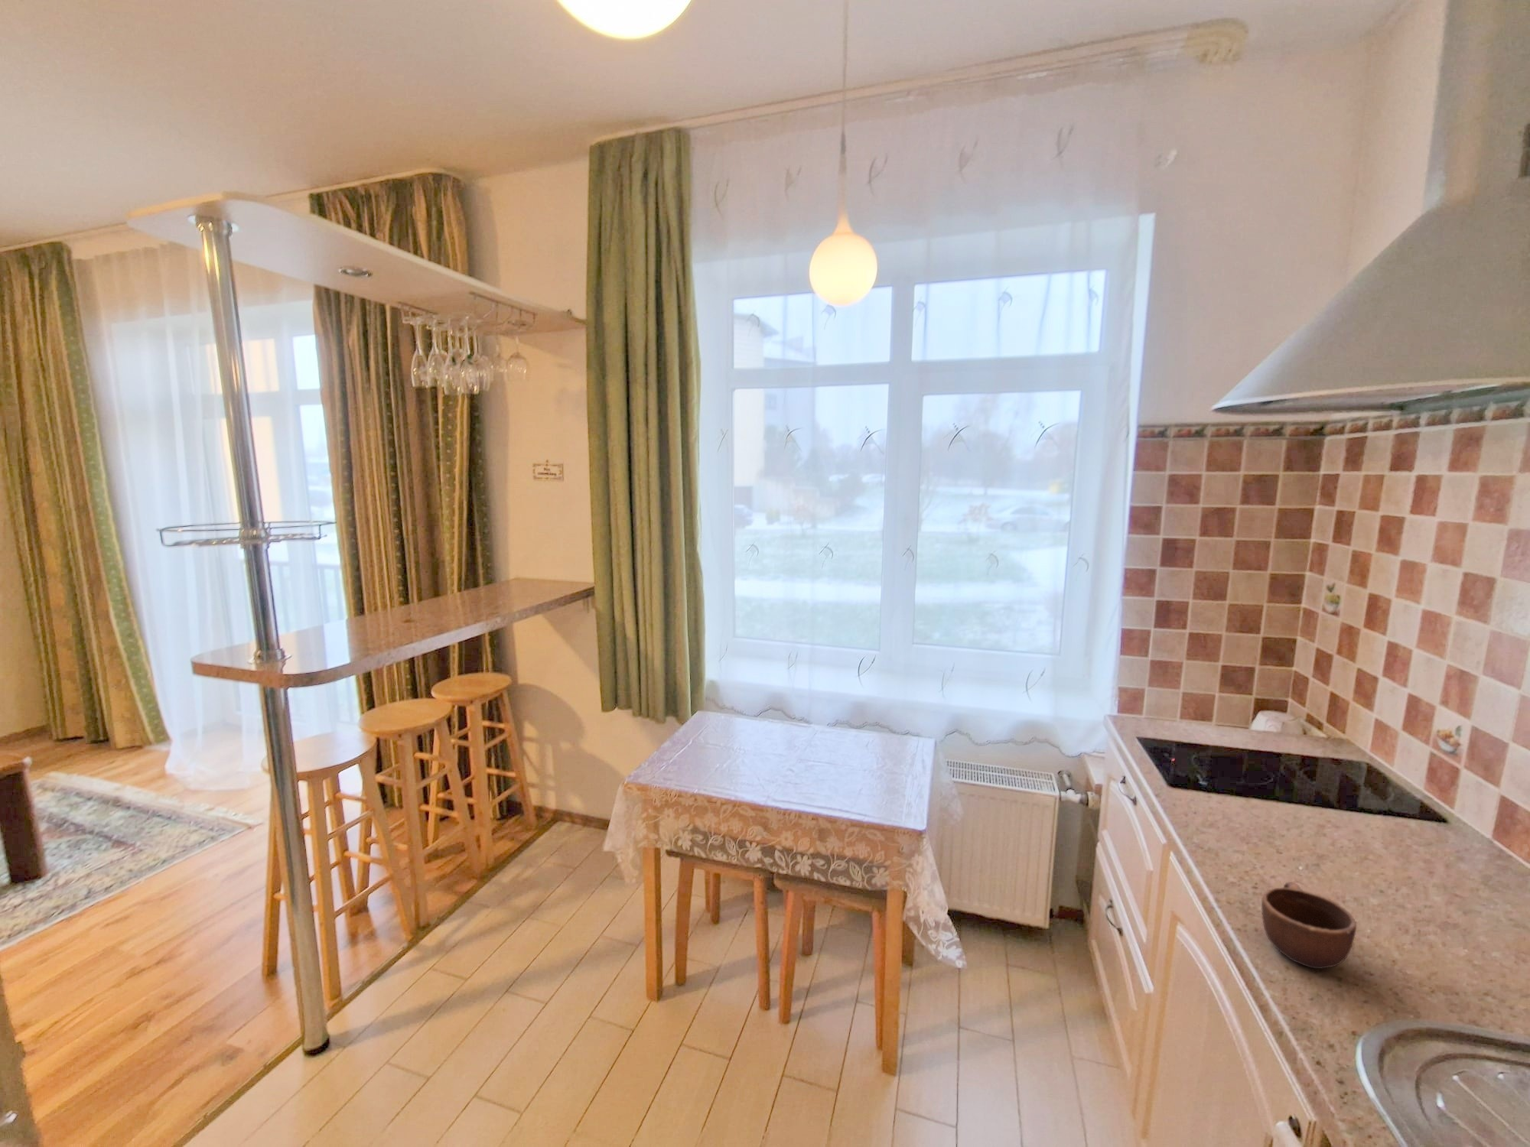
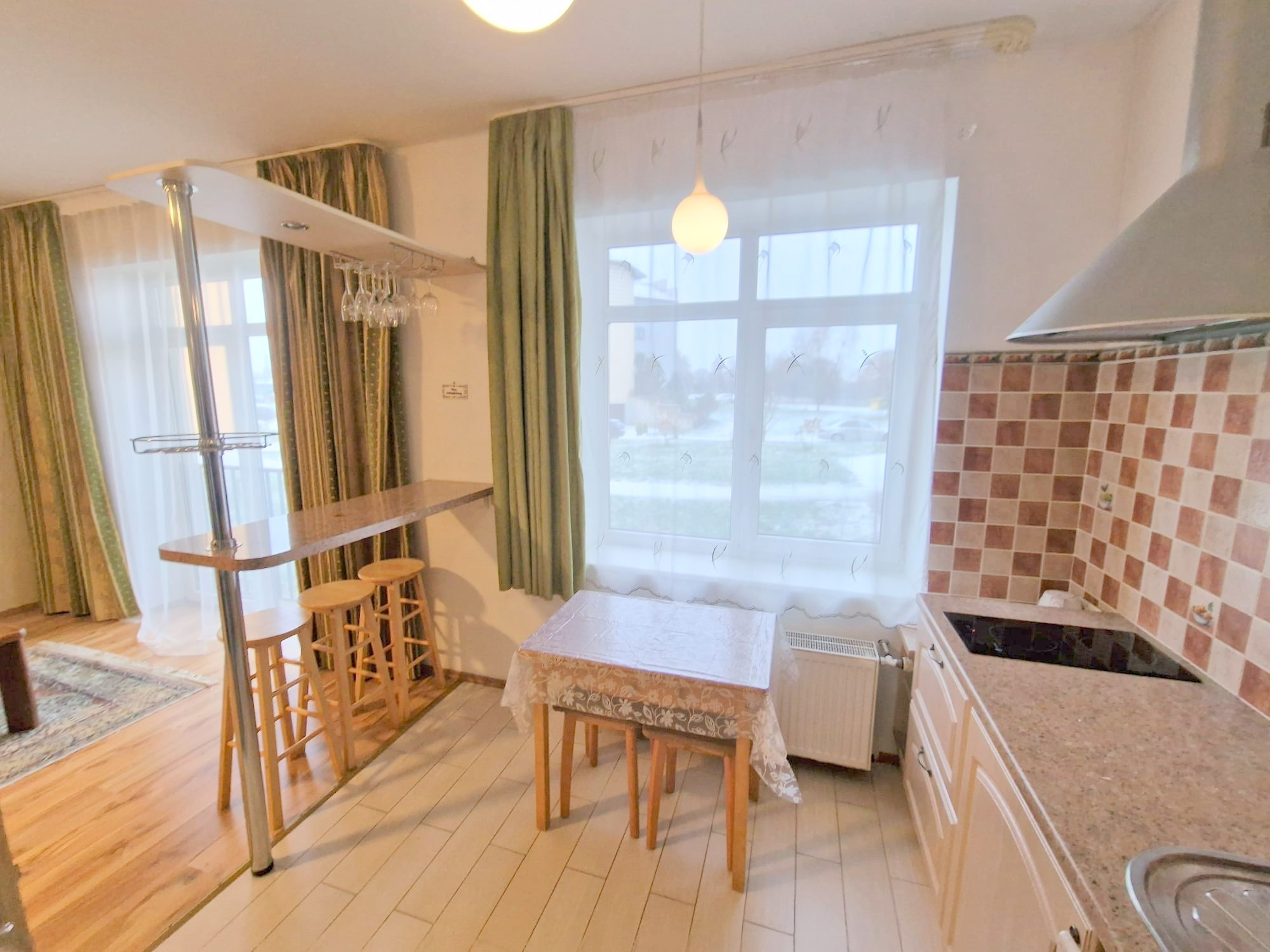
- mug (1297, 924)
